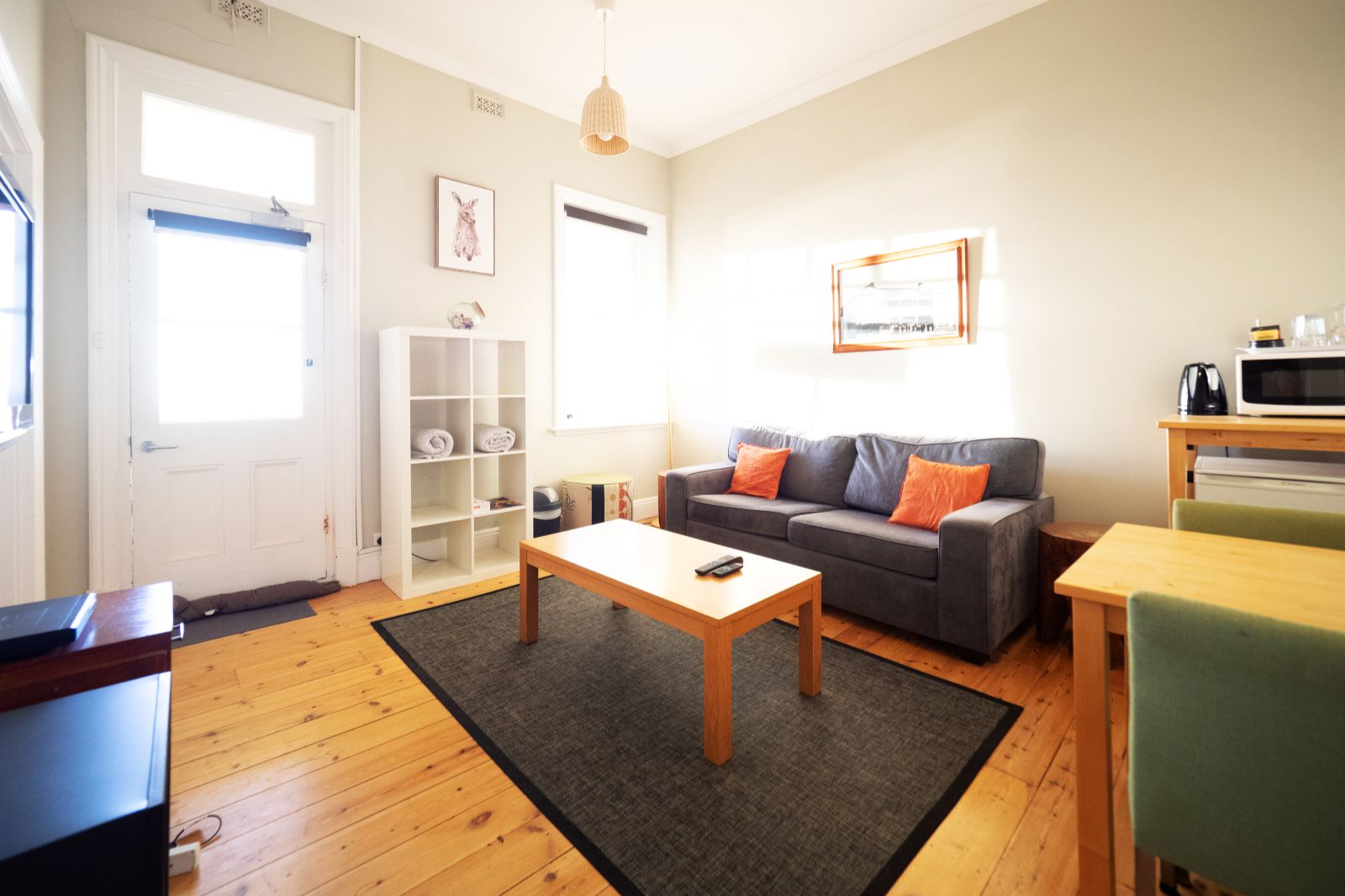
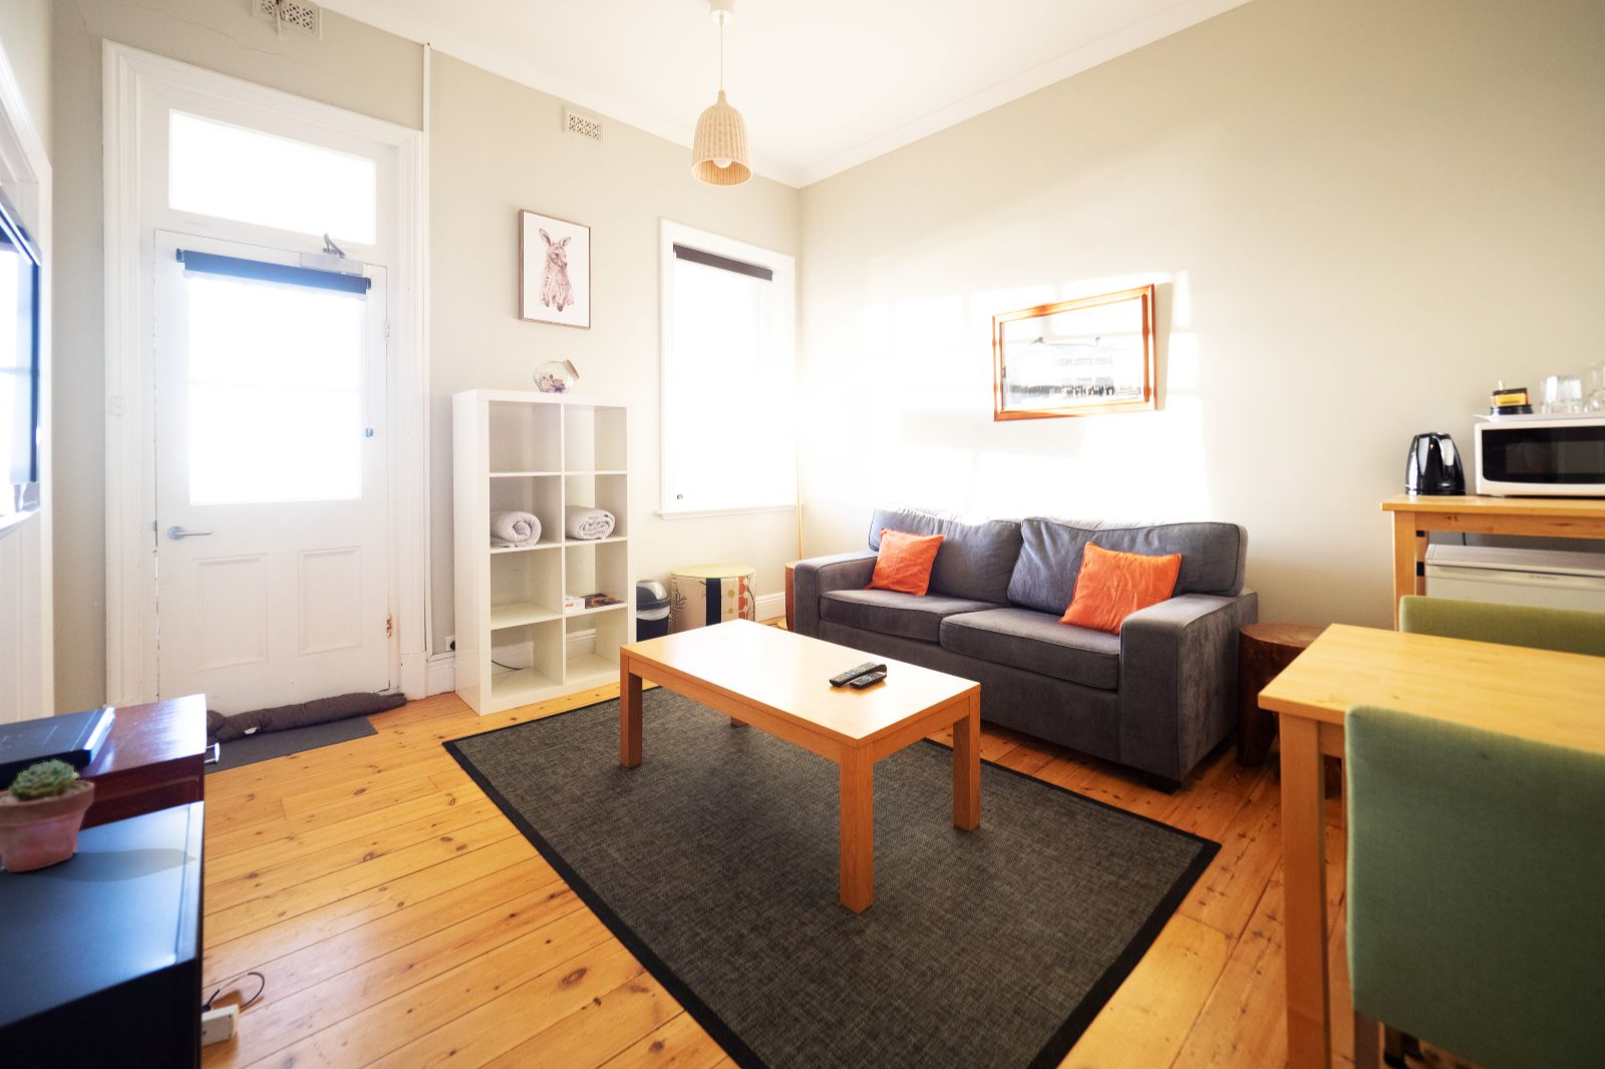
+ potted succulent (41, 811)
